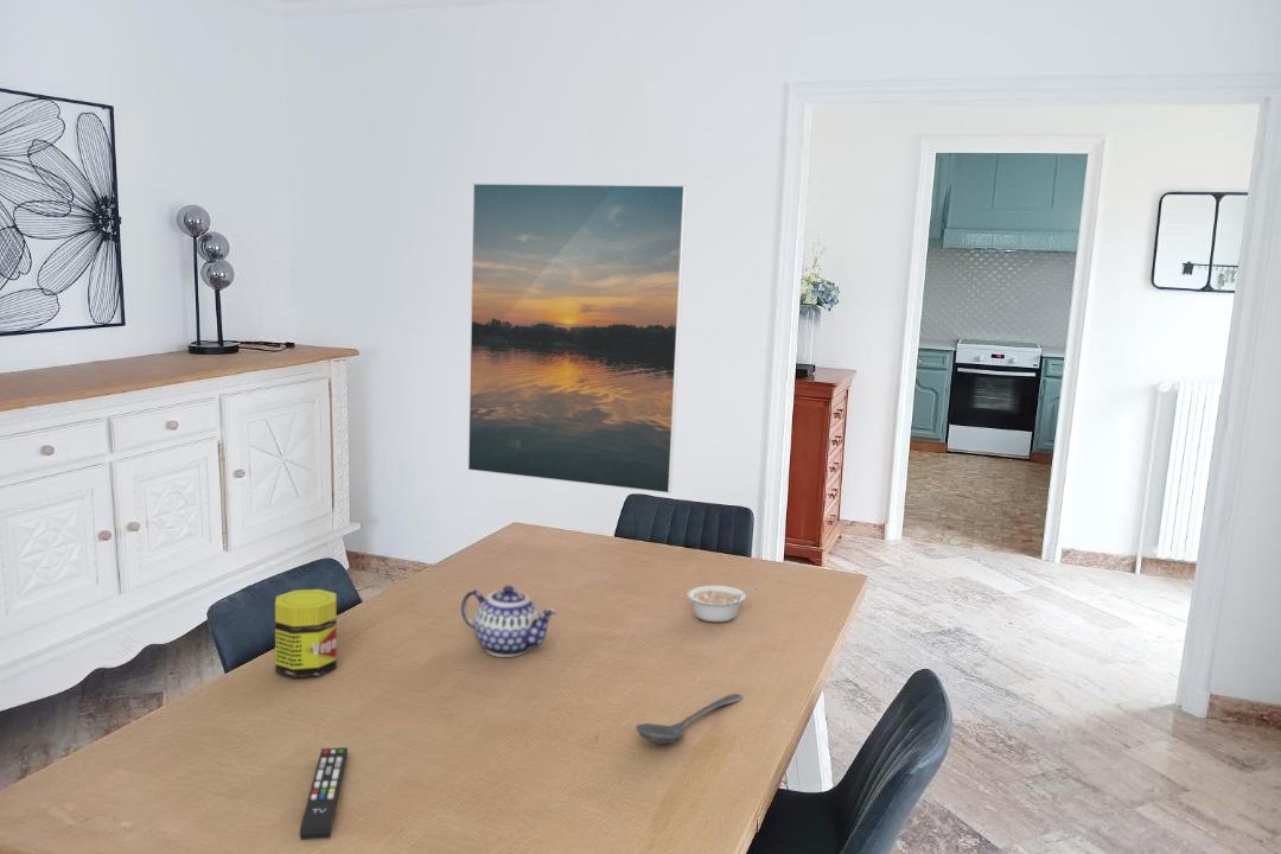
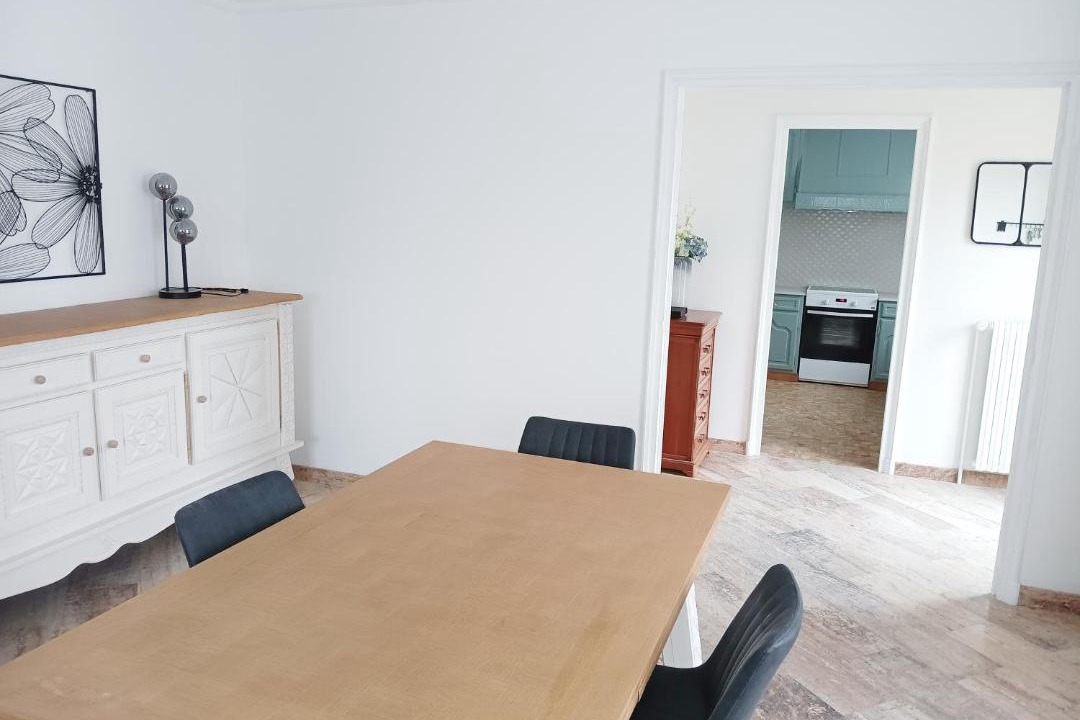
- stirrer (694, 713)
- teapot (508, 617)
- legume (718, 601)
- remote control (325, 789)
- jar (306, 633)
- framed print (571, 336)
